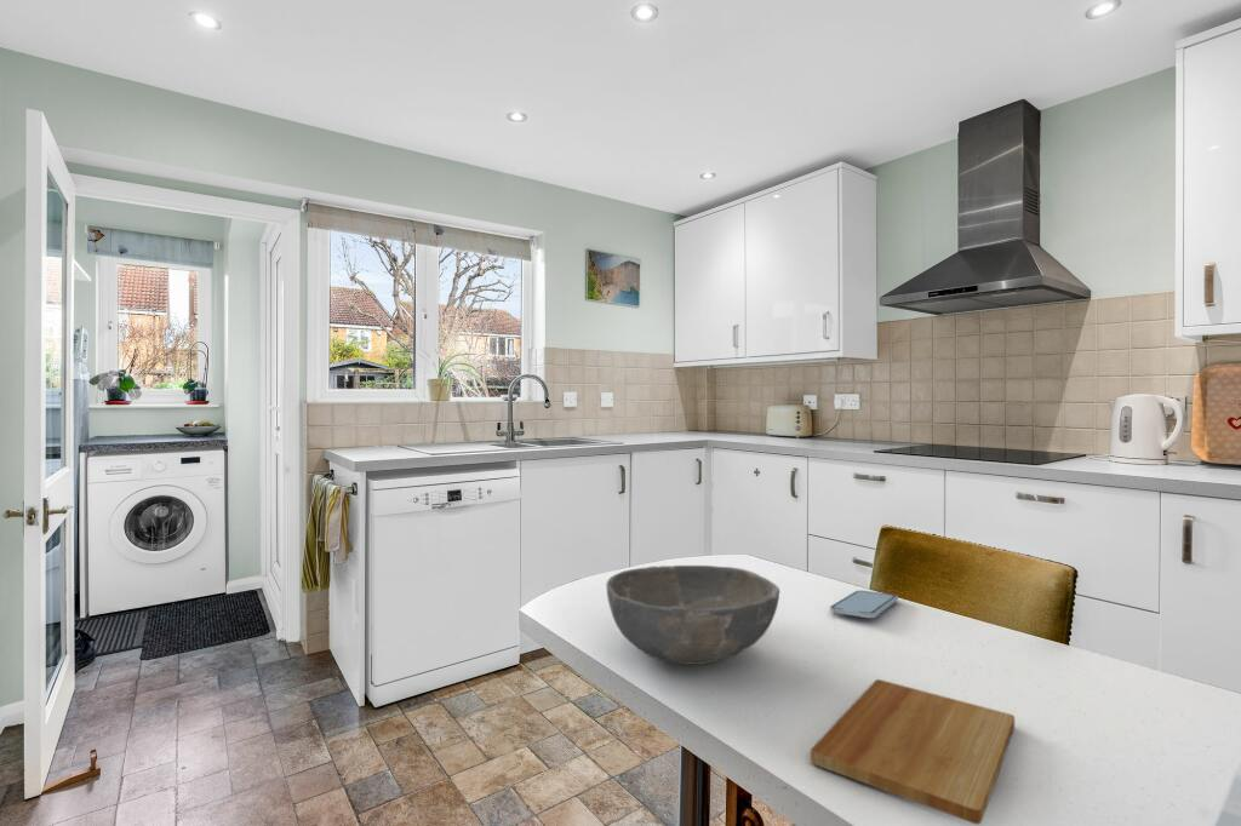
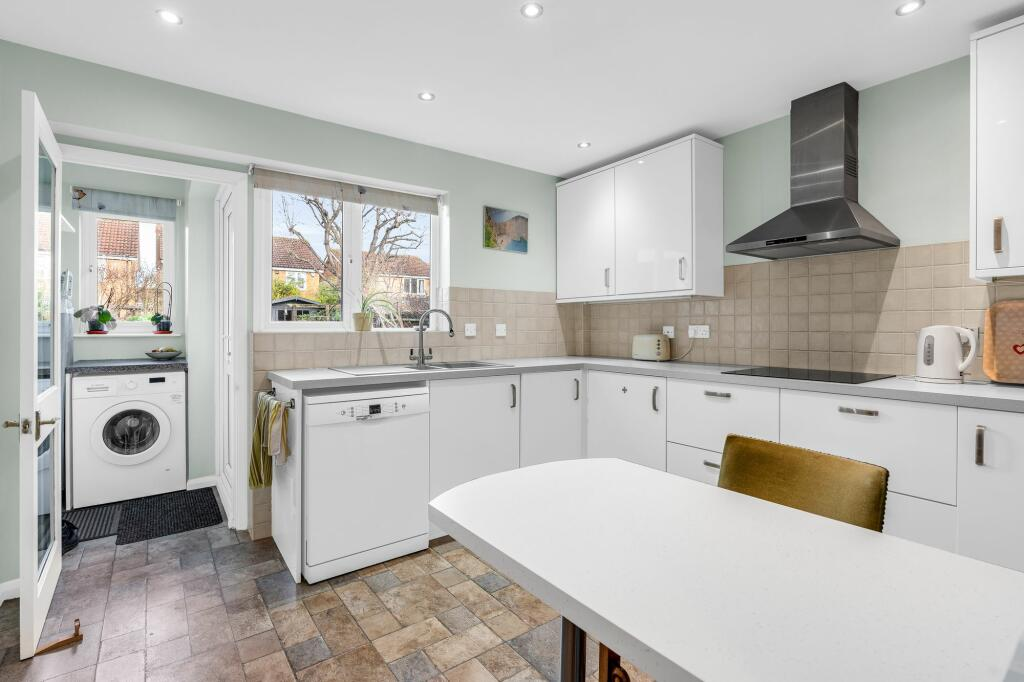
- bowl (690, 616)
- cutting board (917, 738)
- smartphone (864, 603)
